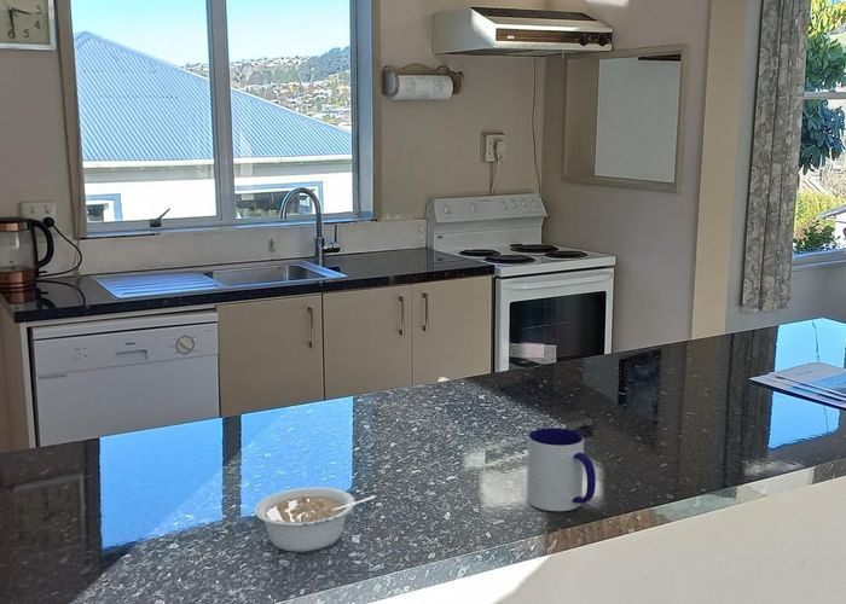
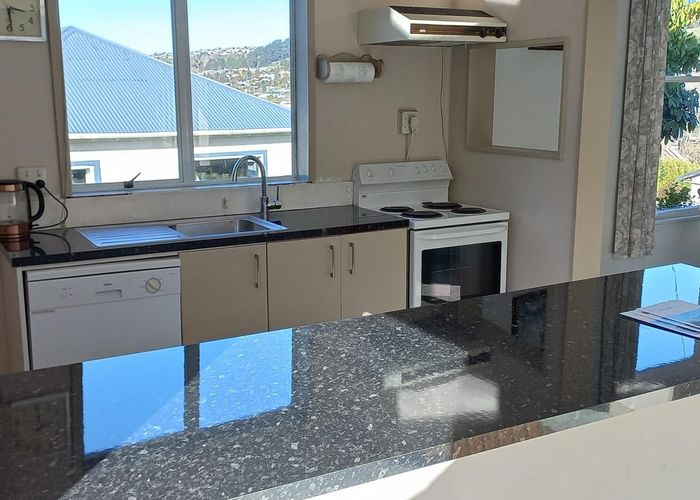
- mug (563, 471)
- legume (309, 517)
